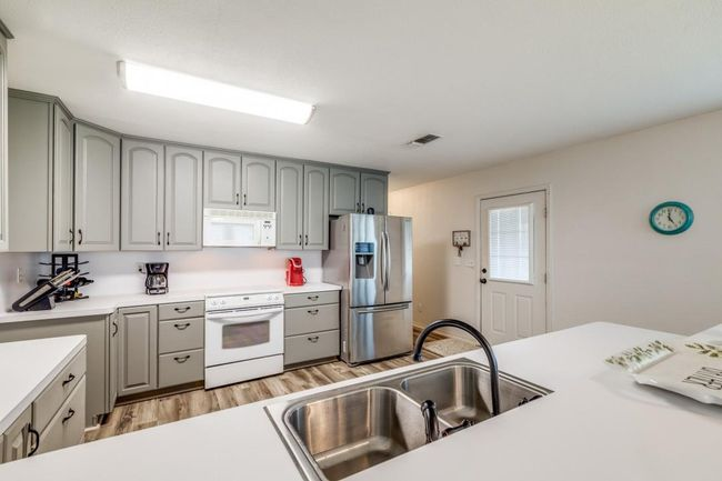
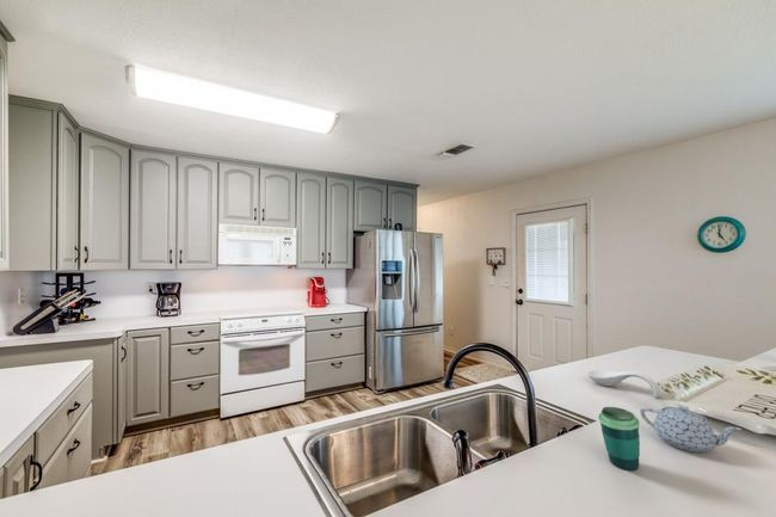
+ spoon rest (621, 378)
+ cup (618, 437)
+ teapot (686, 425)
